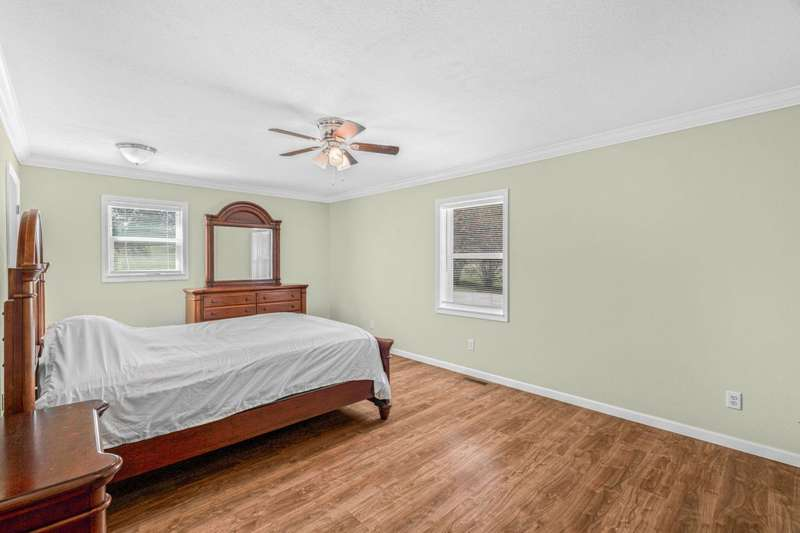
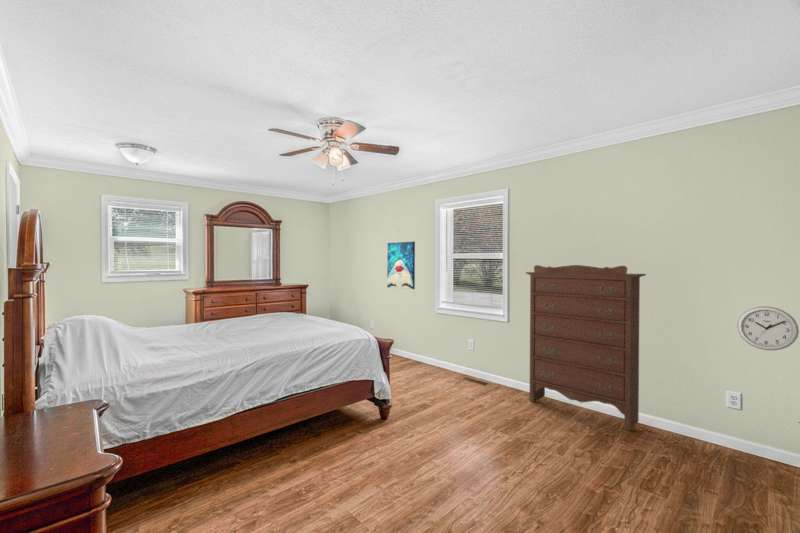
+ wall clock (766, 328)
+ dresser (580, 338)
+ wall art (400, 265)
